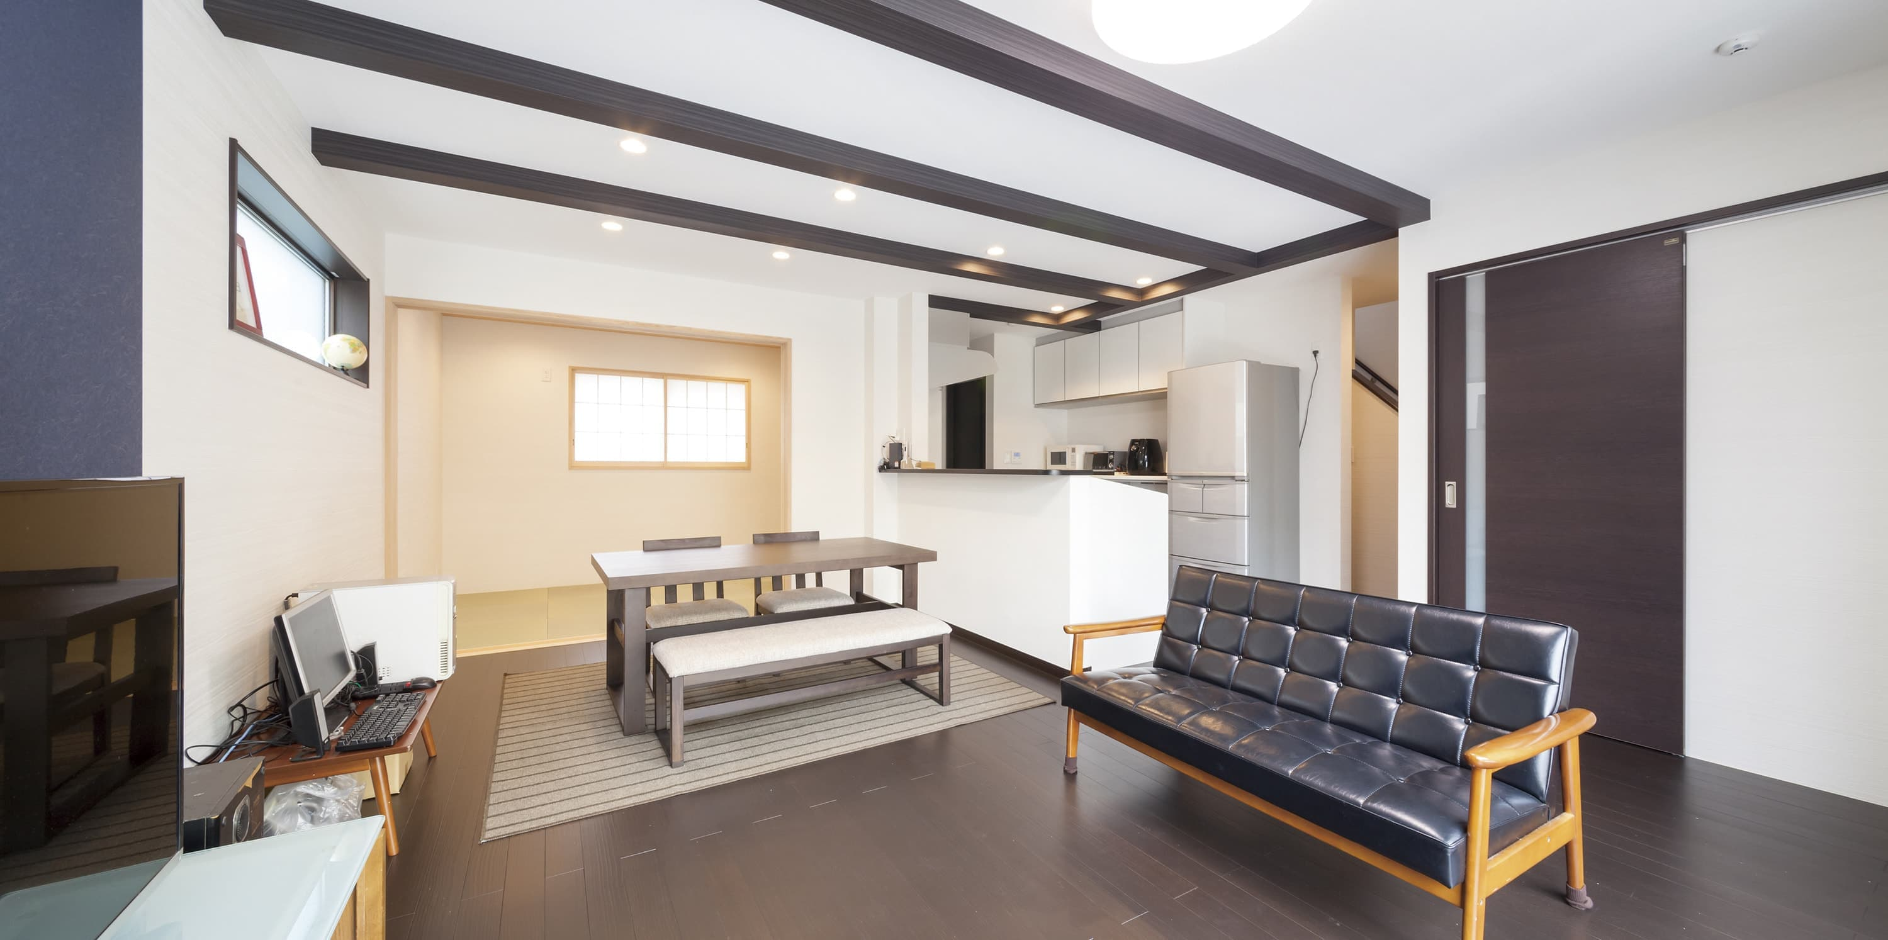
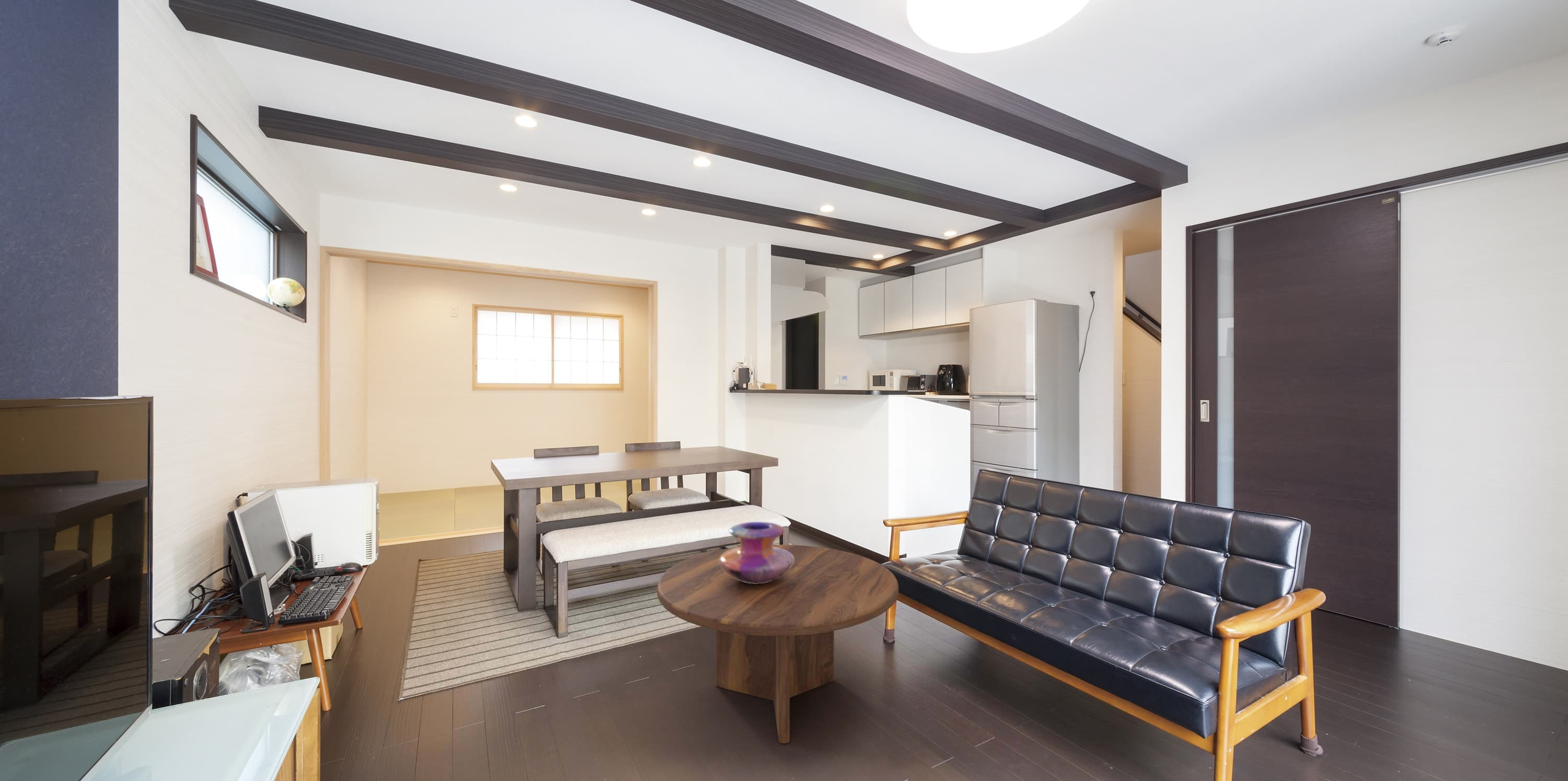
+ coffee table (778, 637)
+ decorative vase (756, 552)
